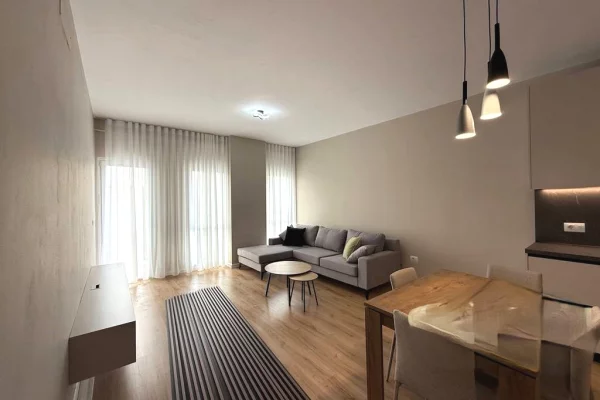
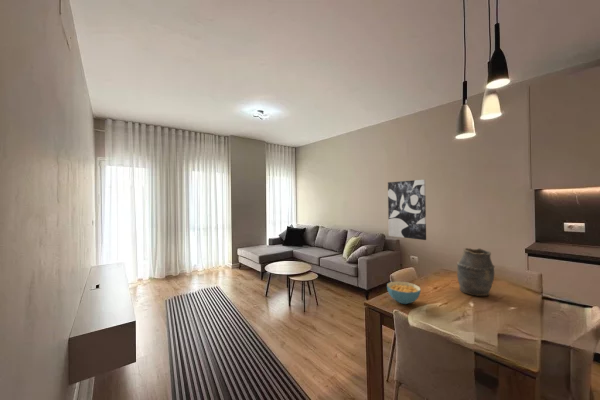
+ wall art (405, 209)
+ cereal bowl (403, 294)
+ vase (475, 271)
